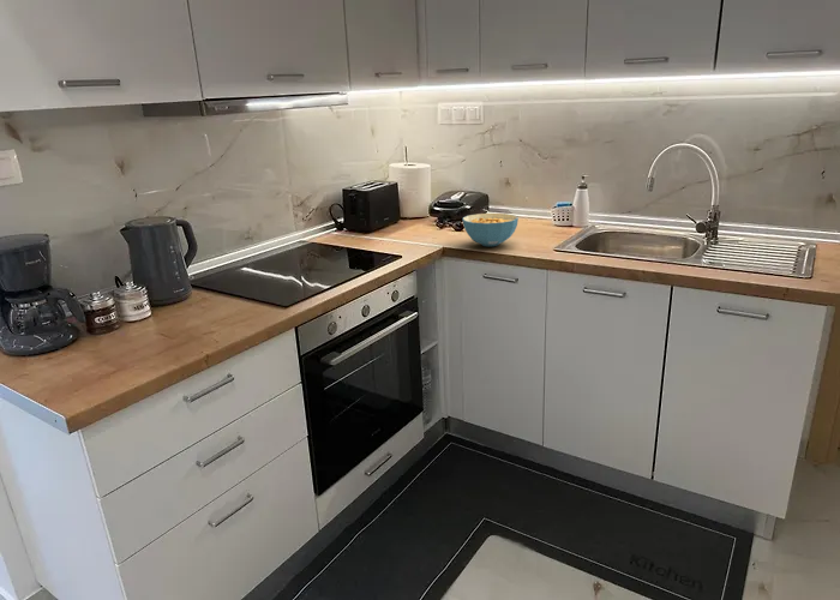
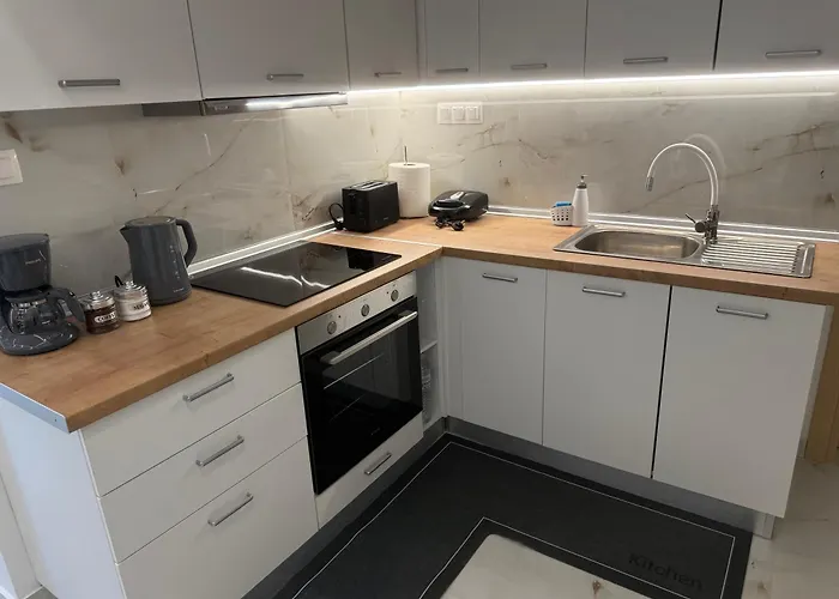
- cereal bowl (490, 230)
